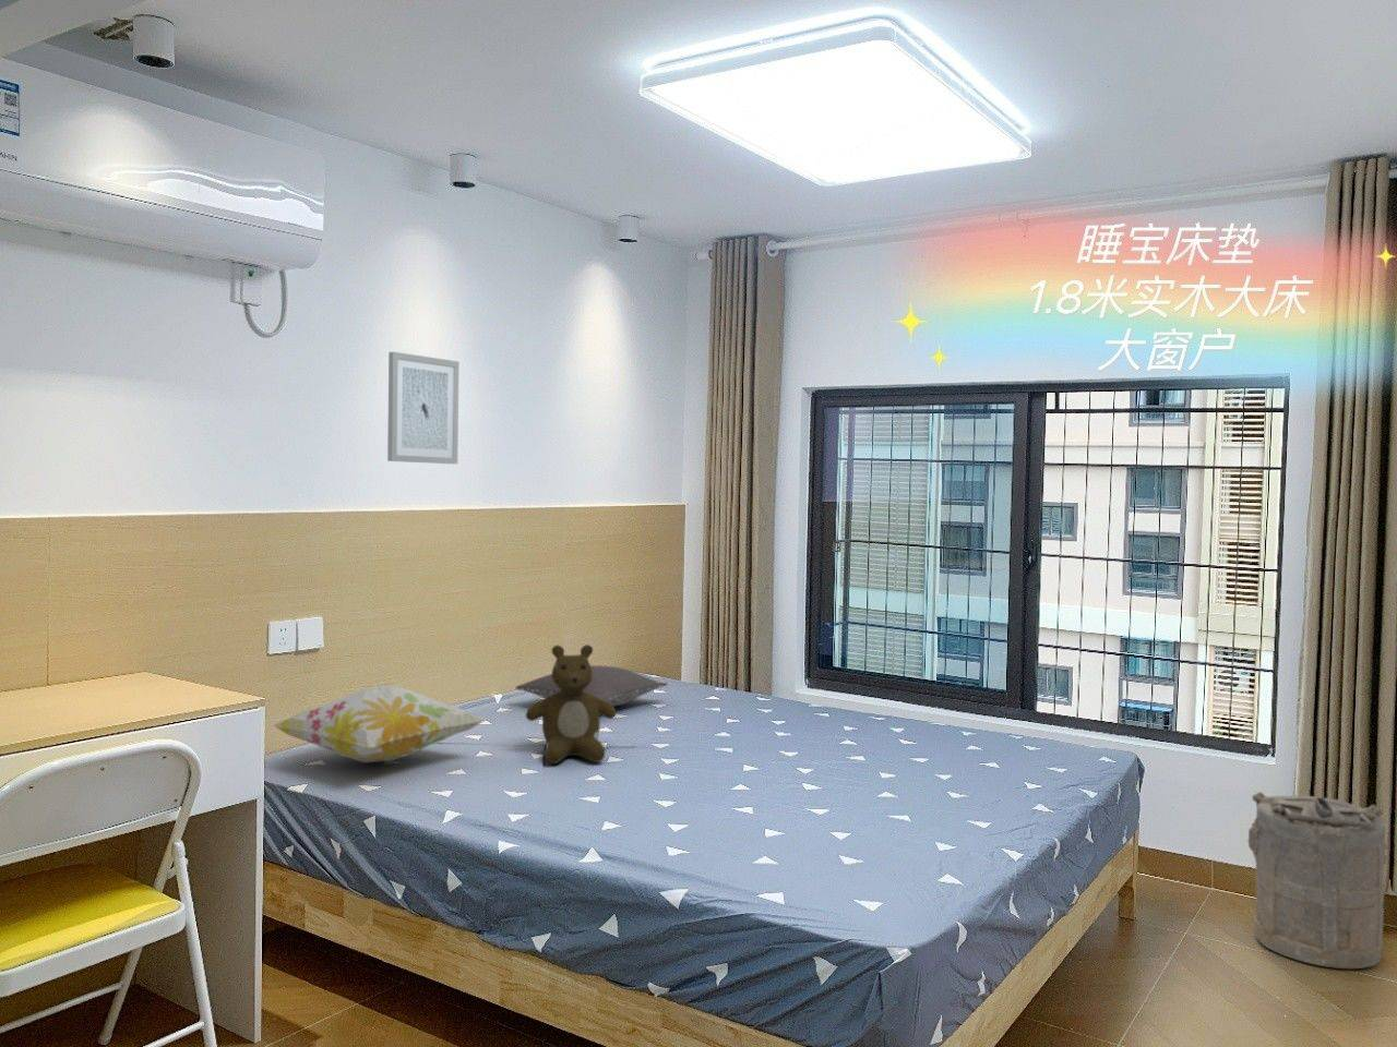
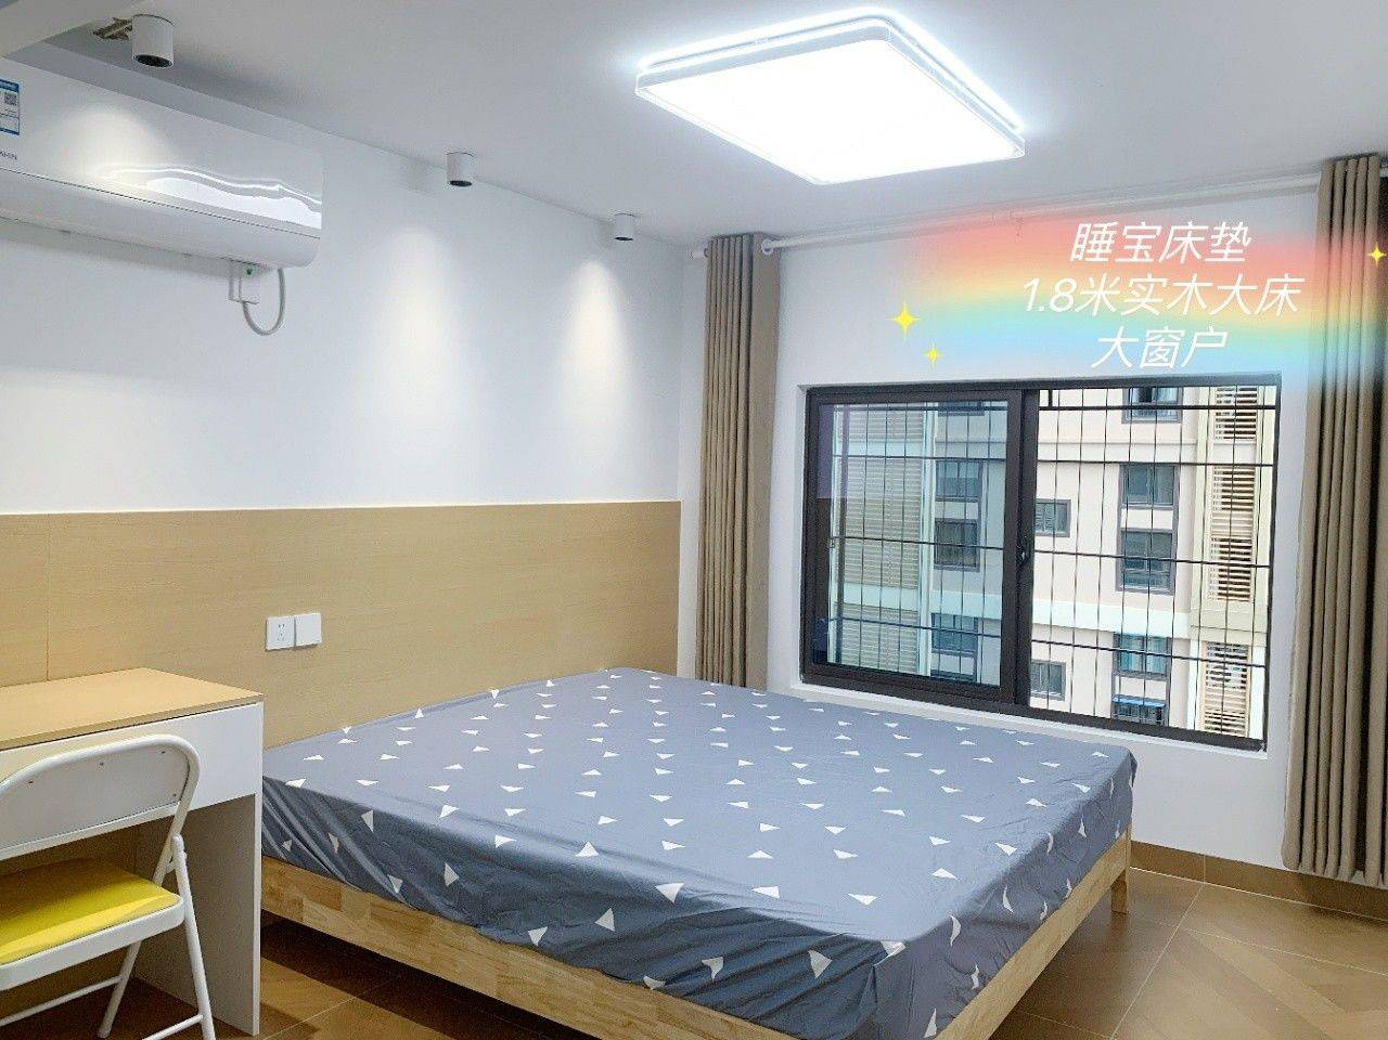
- teddy bear (573, 702)
- pillow (592, 686)
- decorative pillow (380, 723)
- wall art (424, 409)
- laundry hamper (1312, 869)
